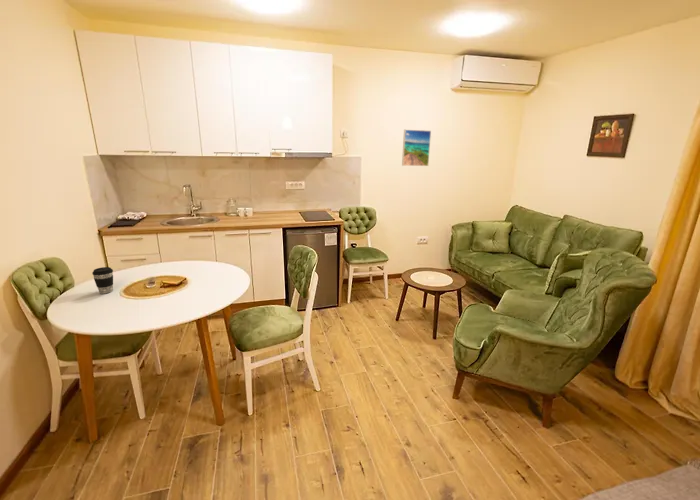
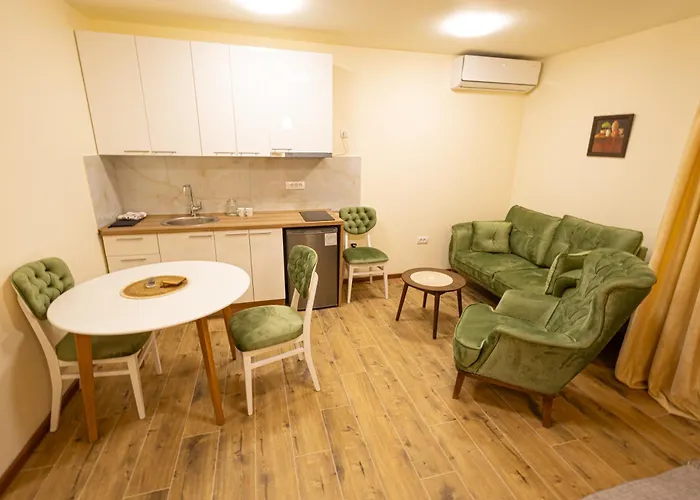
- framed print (416, 148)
- coffee cup (104, 280)
